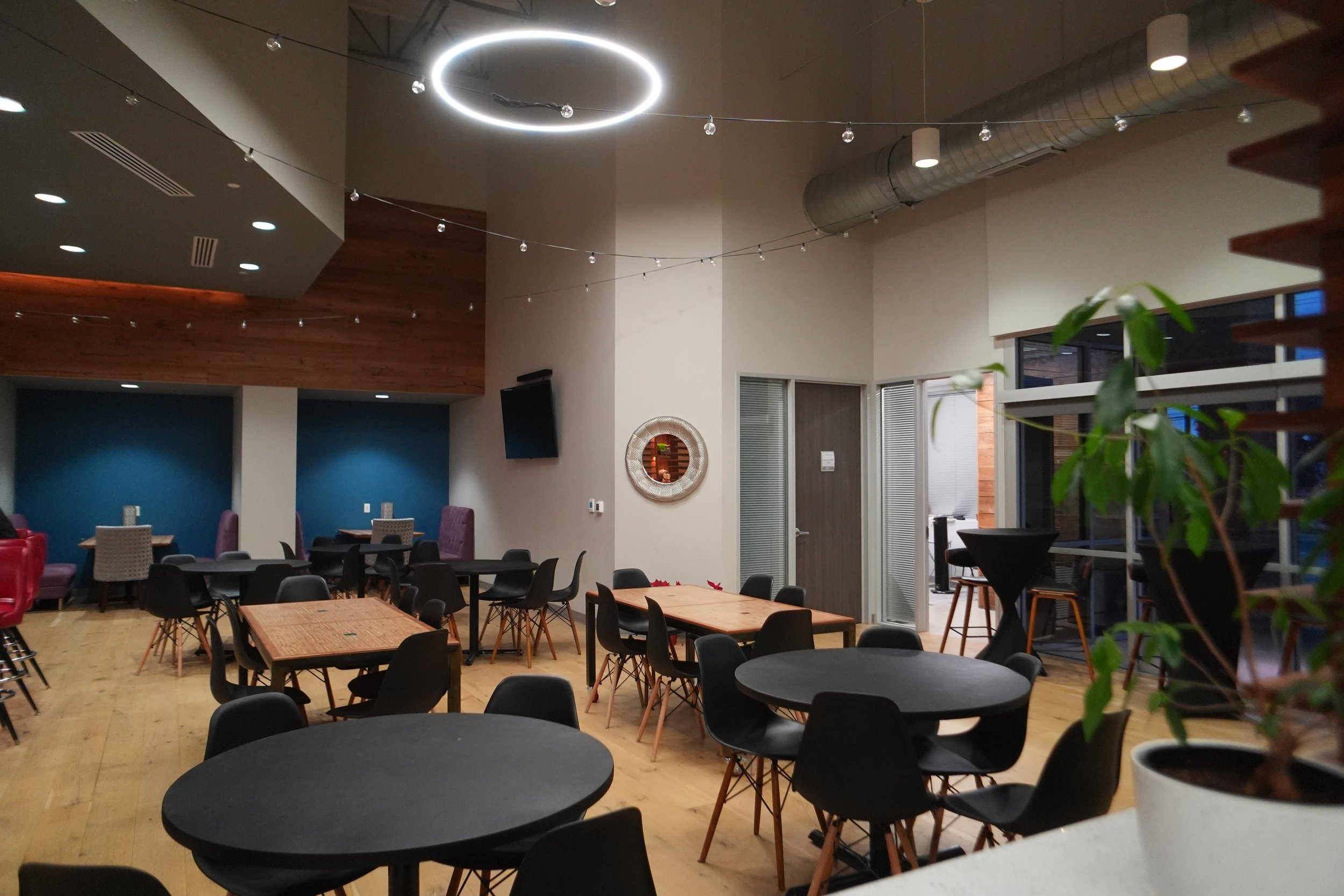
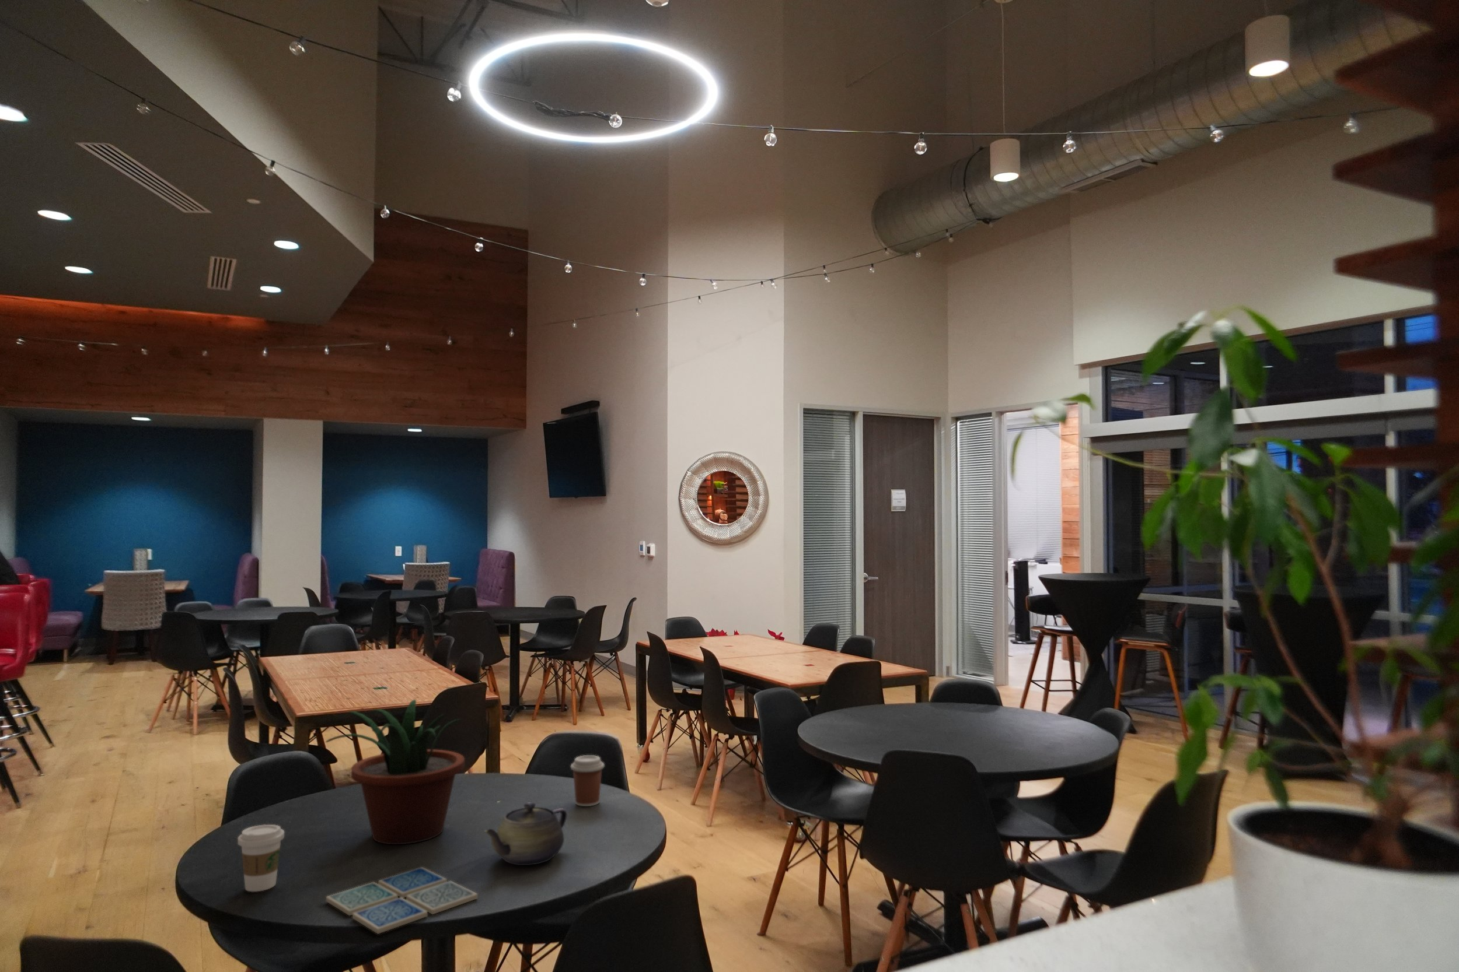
+ potted plant (396, 773)
+ coffee cup (587, 780)
+ coffee cup (261, 857)
+ drink coaster (402, 897)
+ teapot (526, 831)
